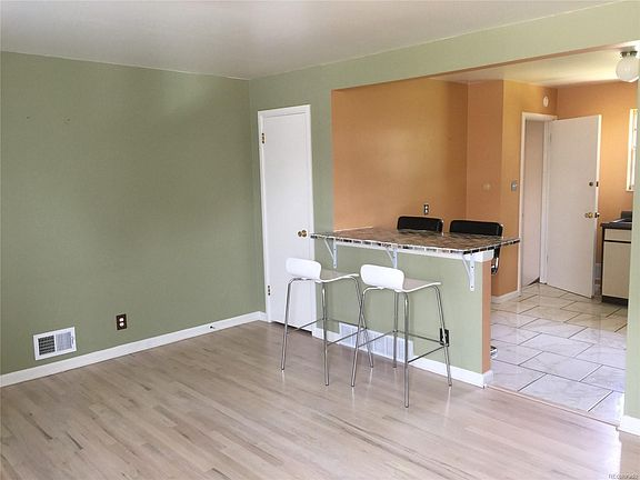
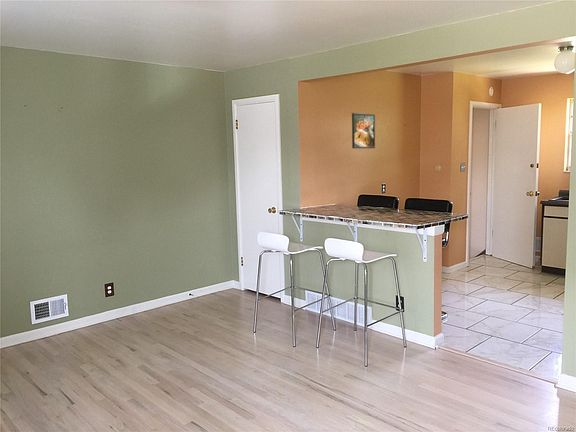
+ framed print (363, 131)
